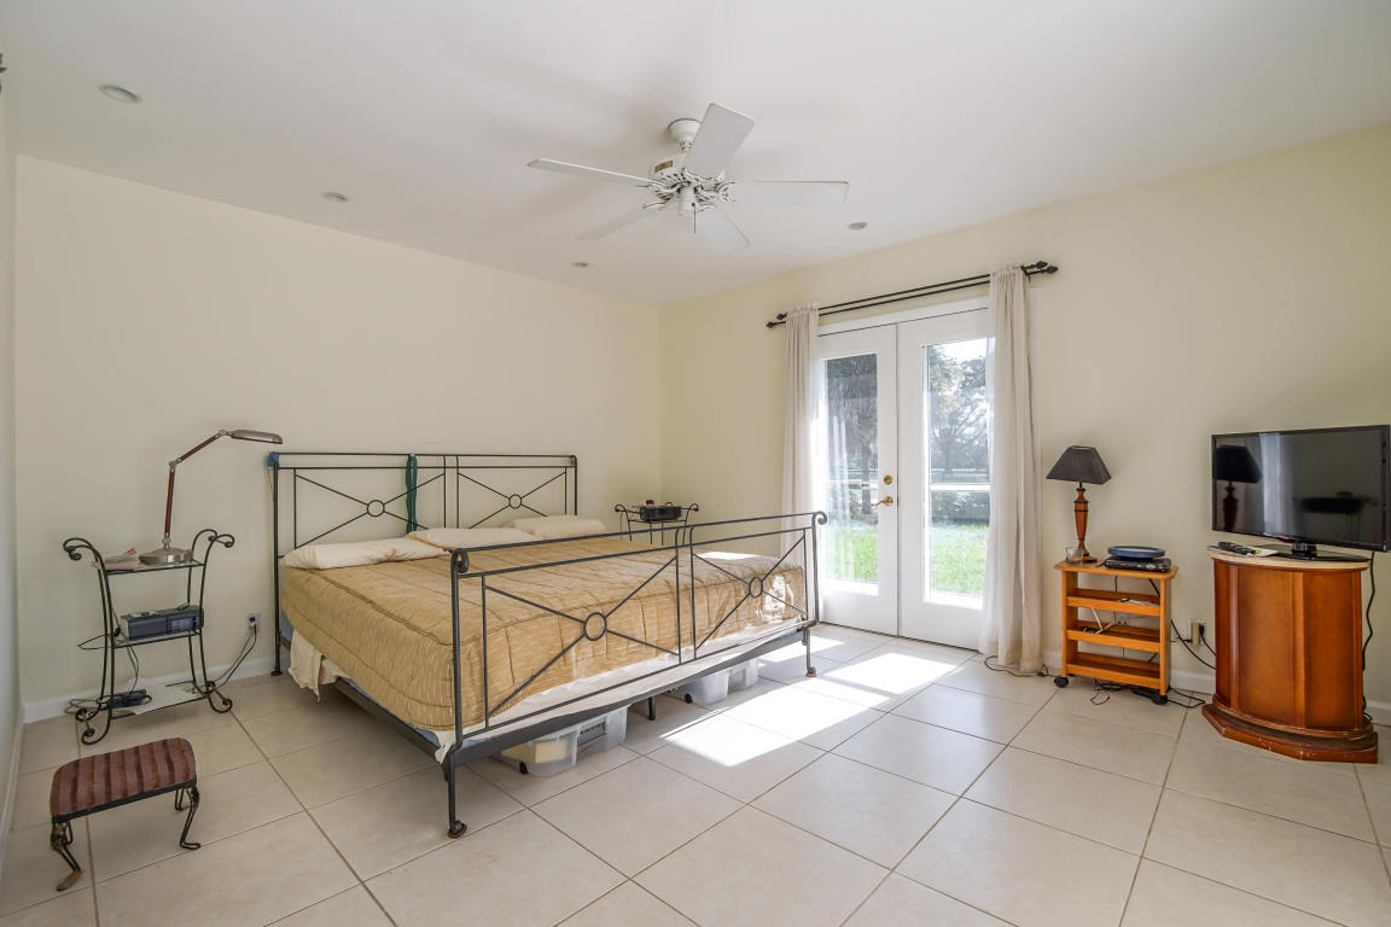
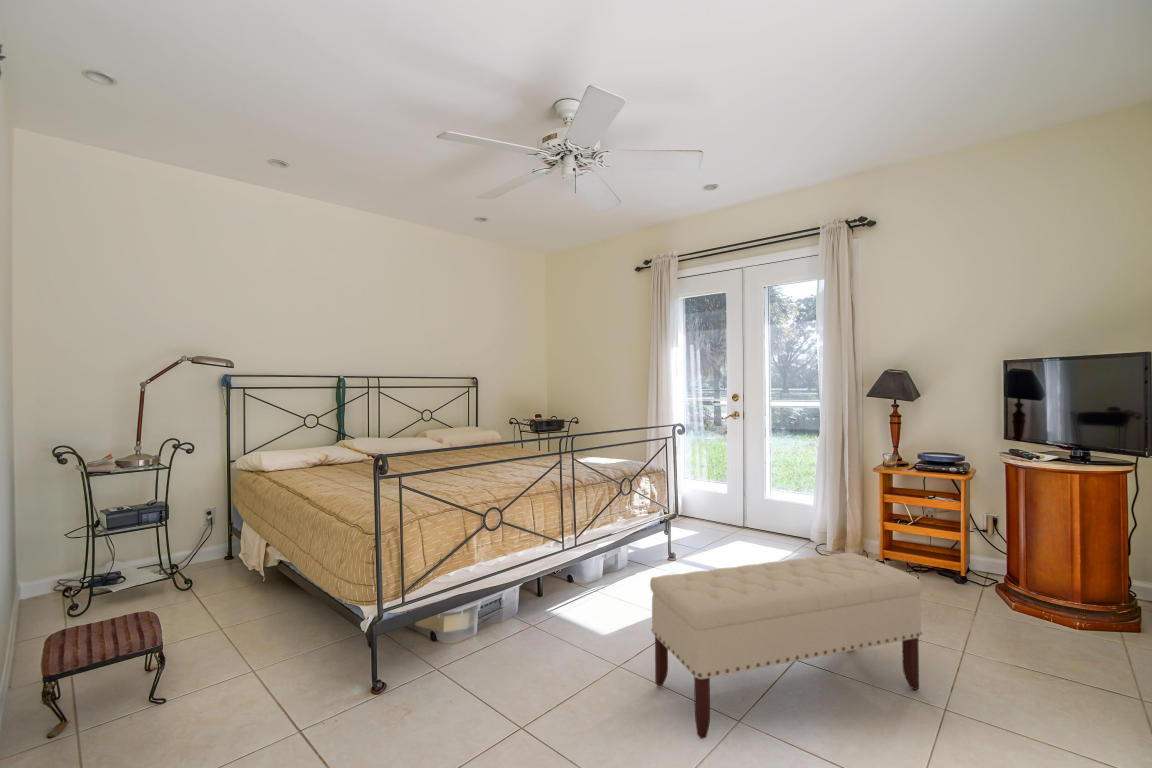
+ bench (784, 630)
